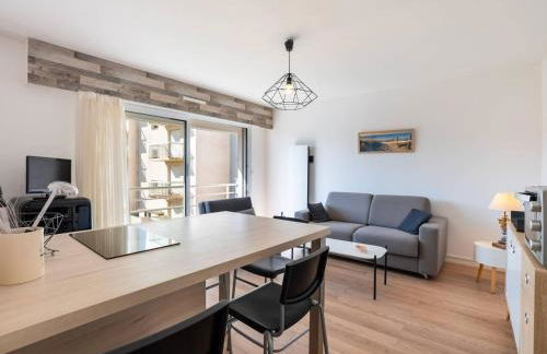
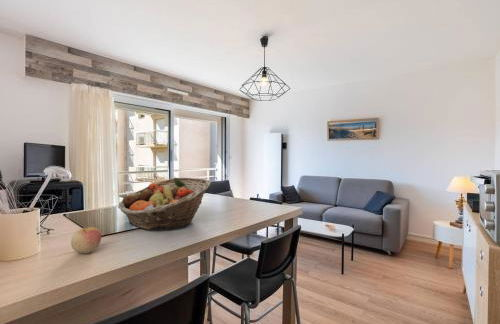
+ fruit basket (165, 200)
+ apple (86, 240)
